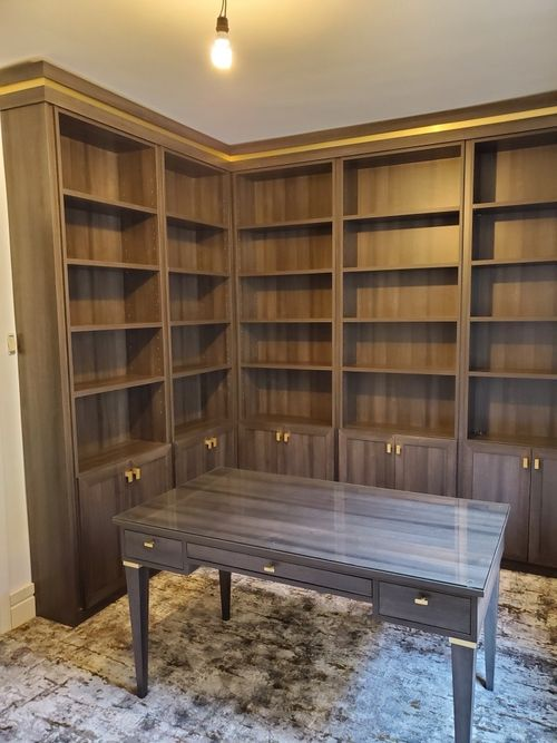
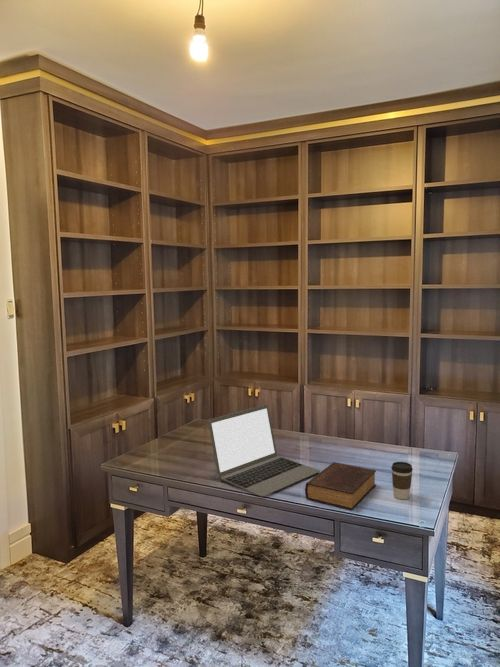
+ book (341, 484)
+ coffee cup (401, 480)
+ laptop (265, 446)
